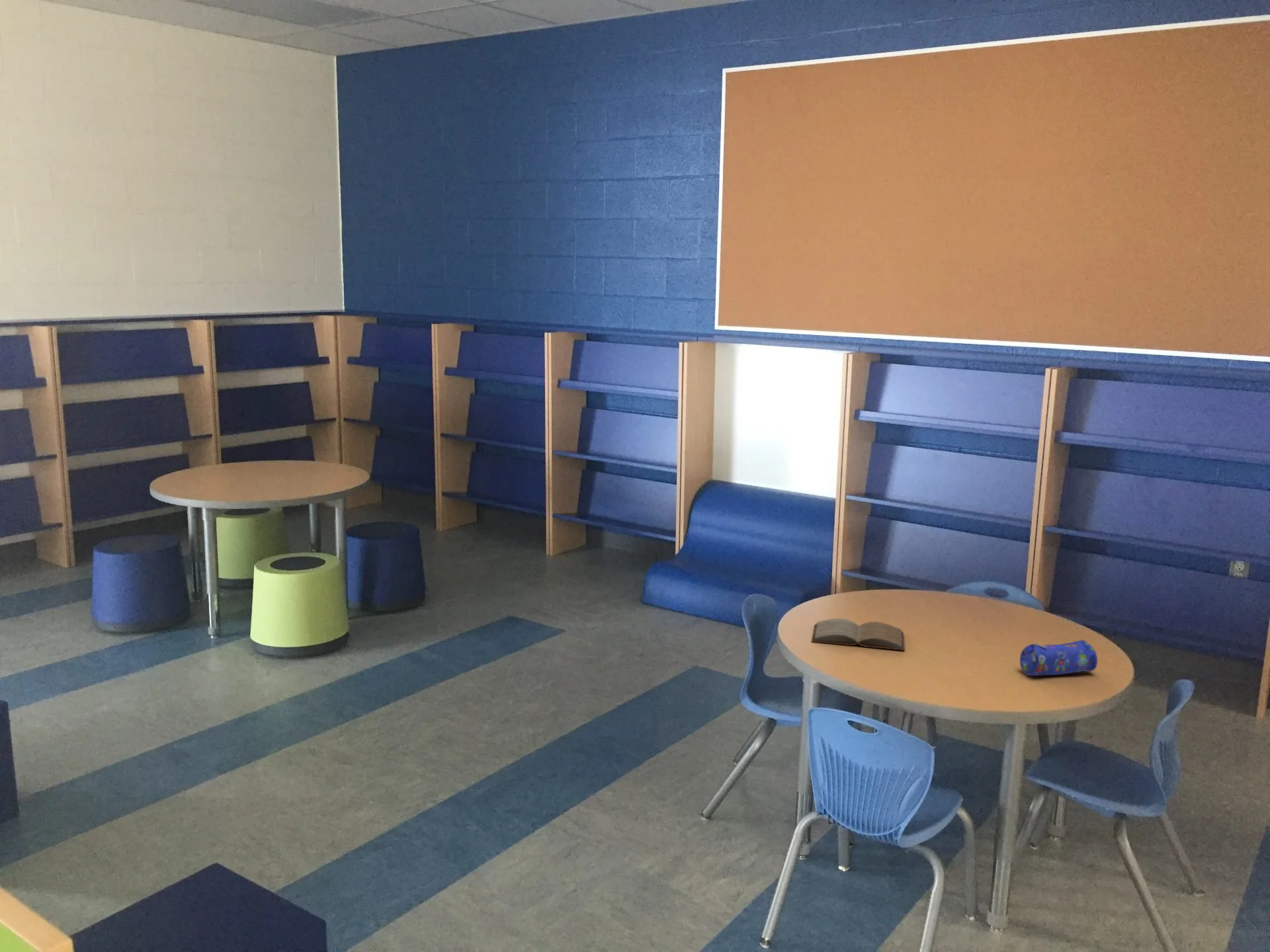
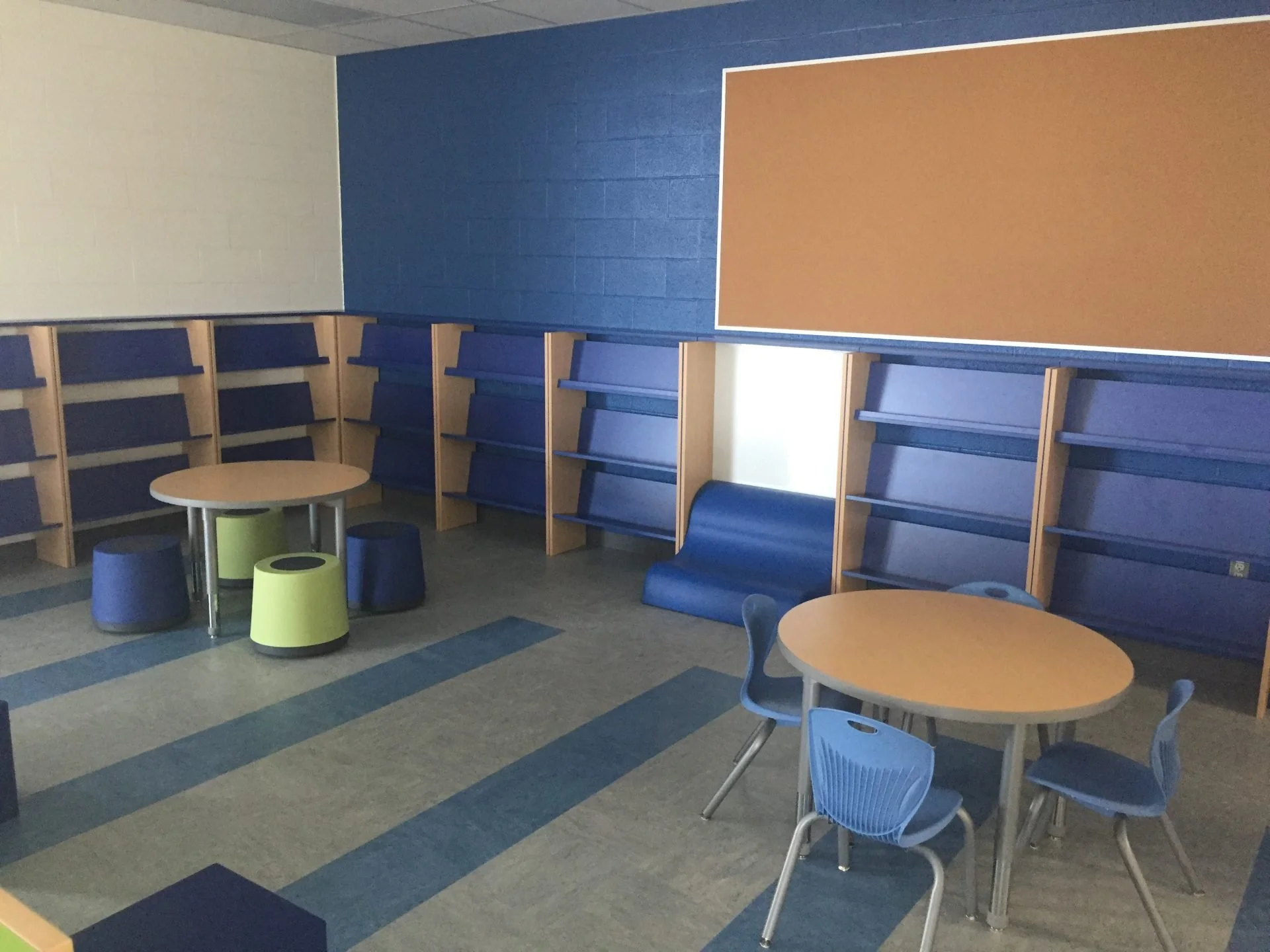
- book (858, 632)
- pencil case (1058, 657)
